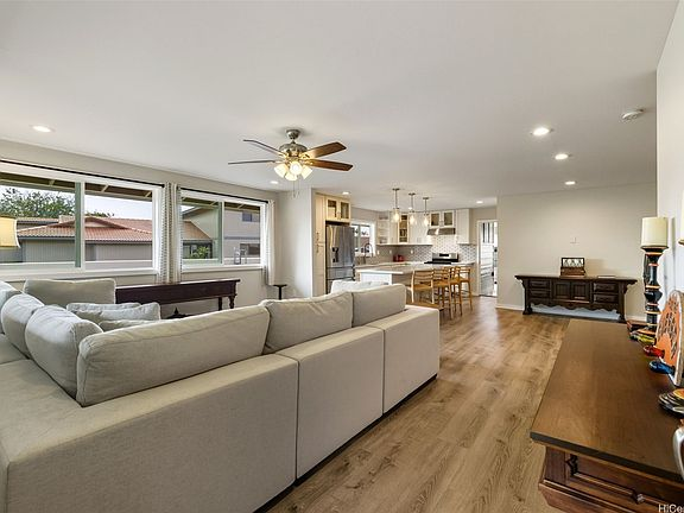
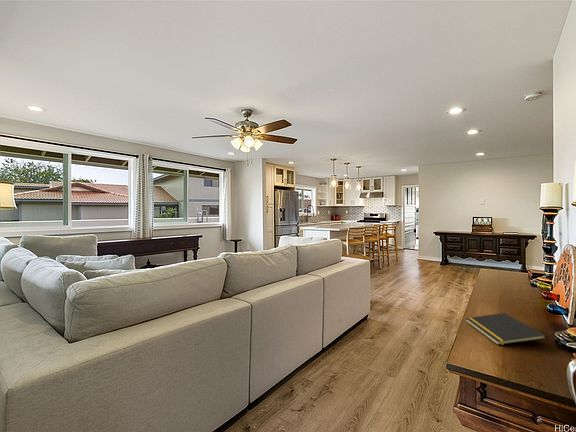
+ notepad (501, 327)
